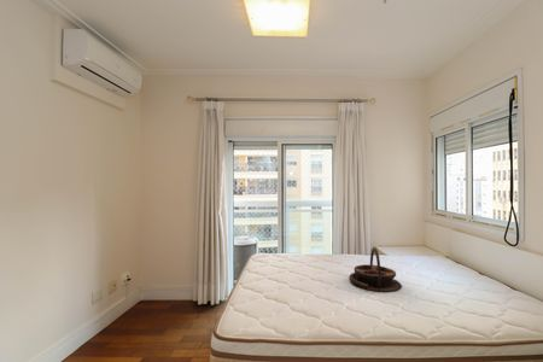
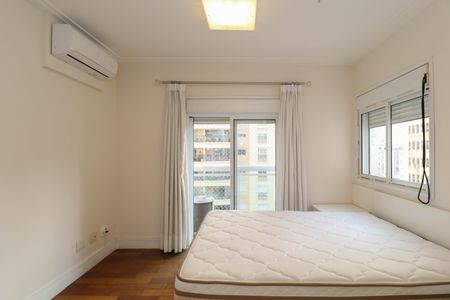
- serving tray (374, 265)
